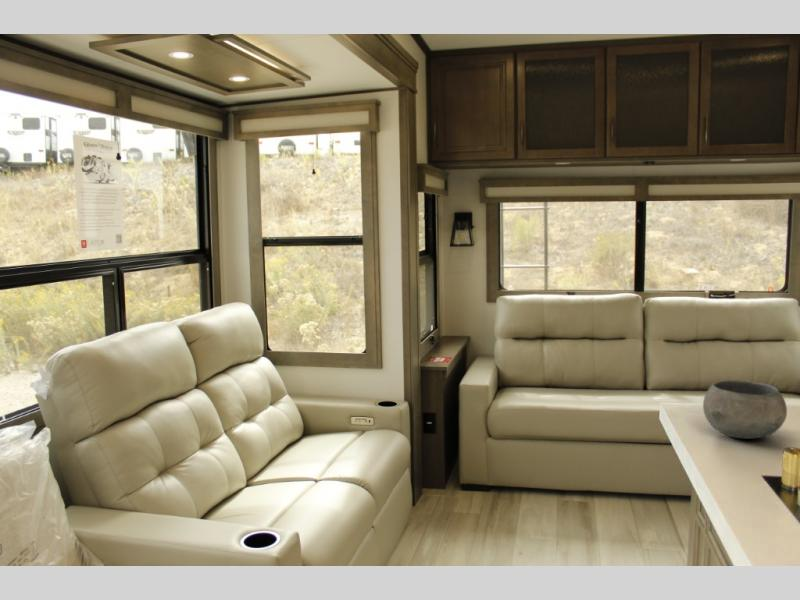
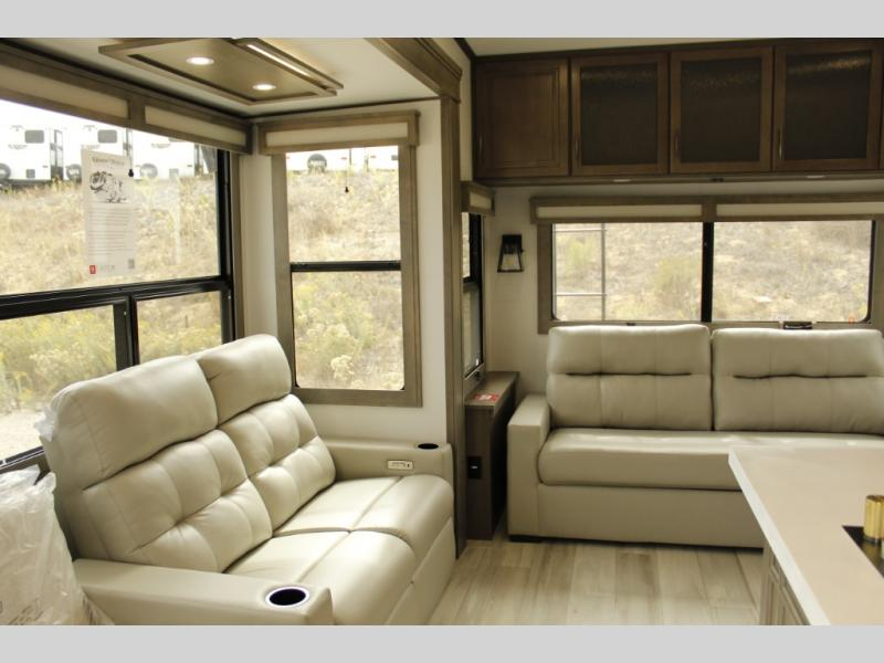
- bowl (744, 411)
